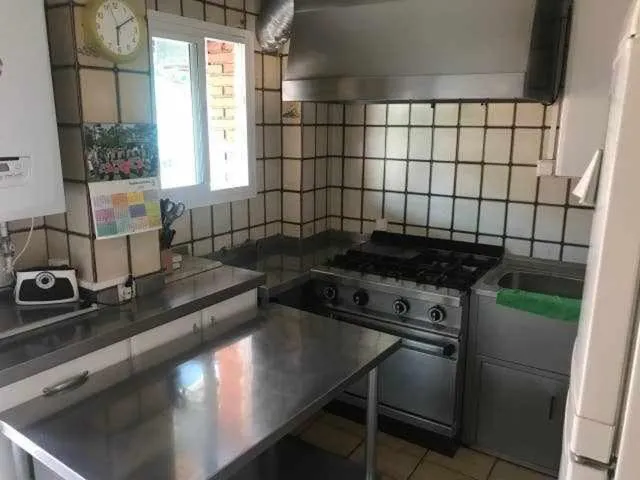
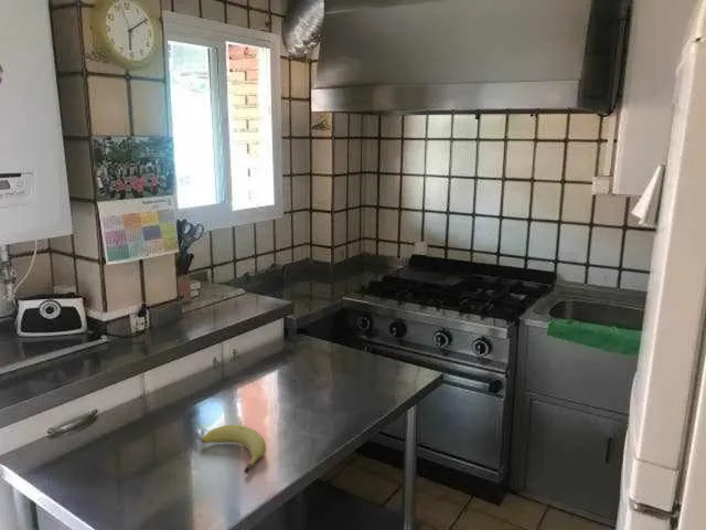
+ fruit (238, 442)
